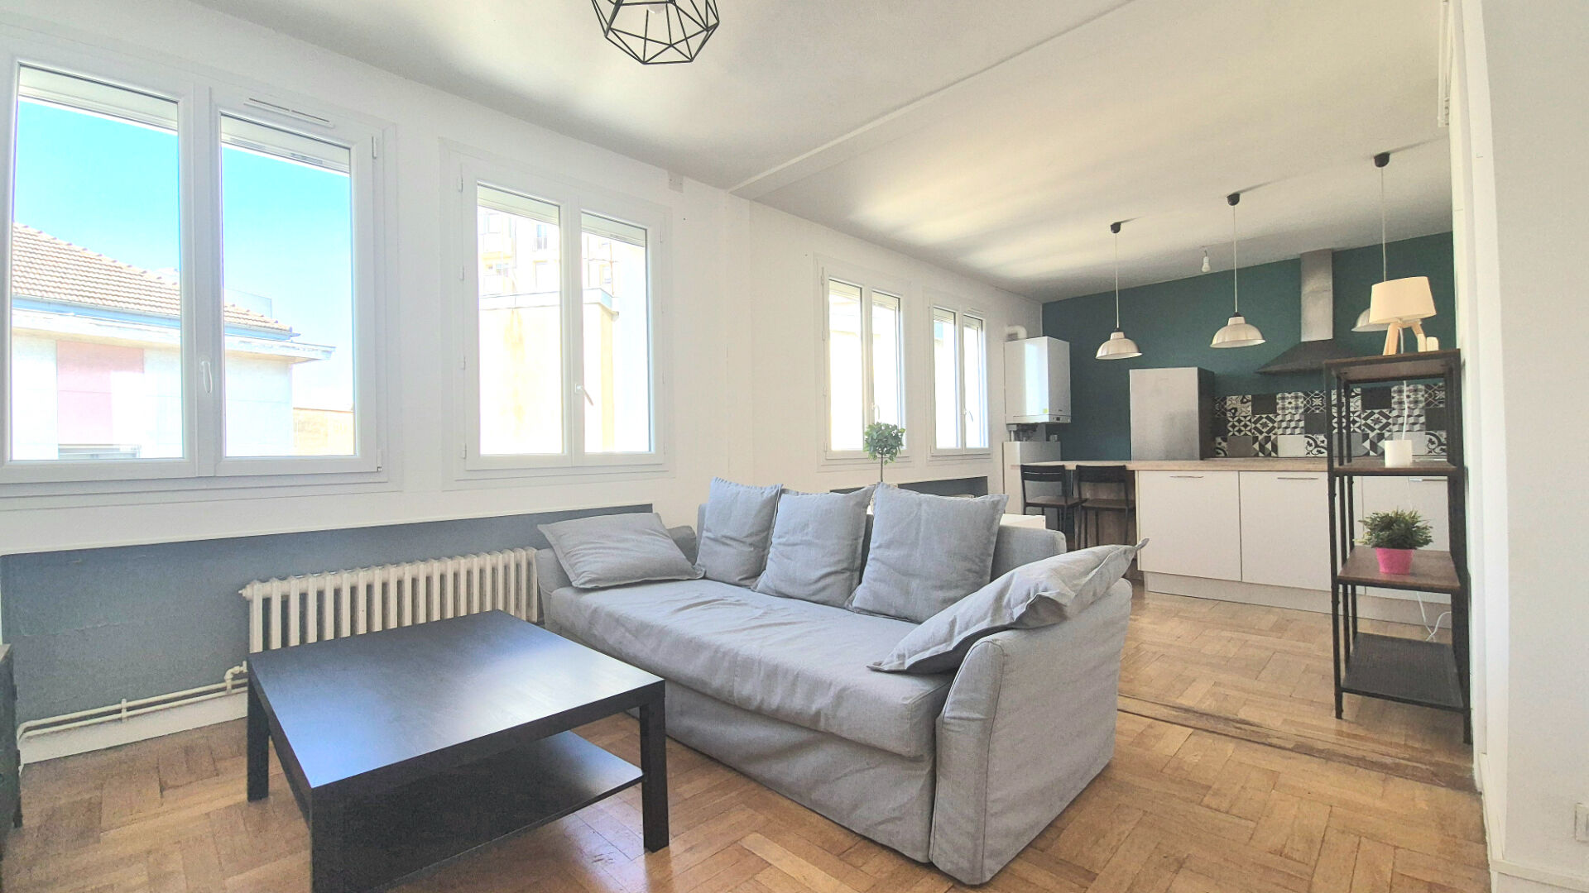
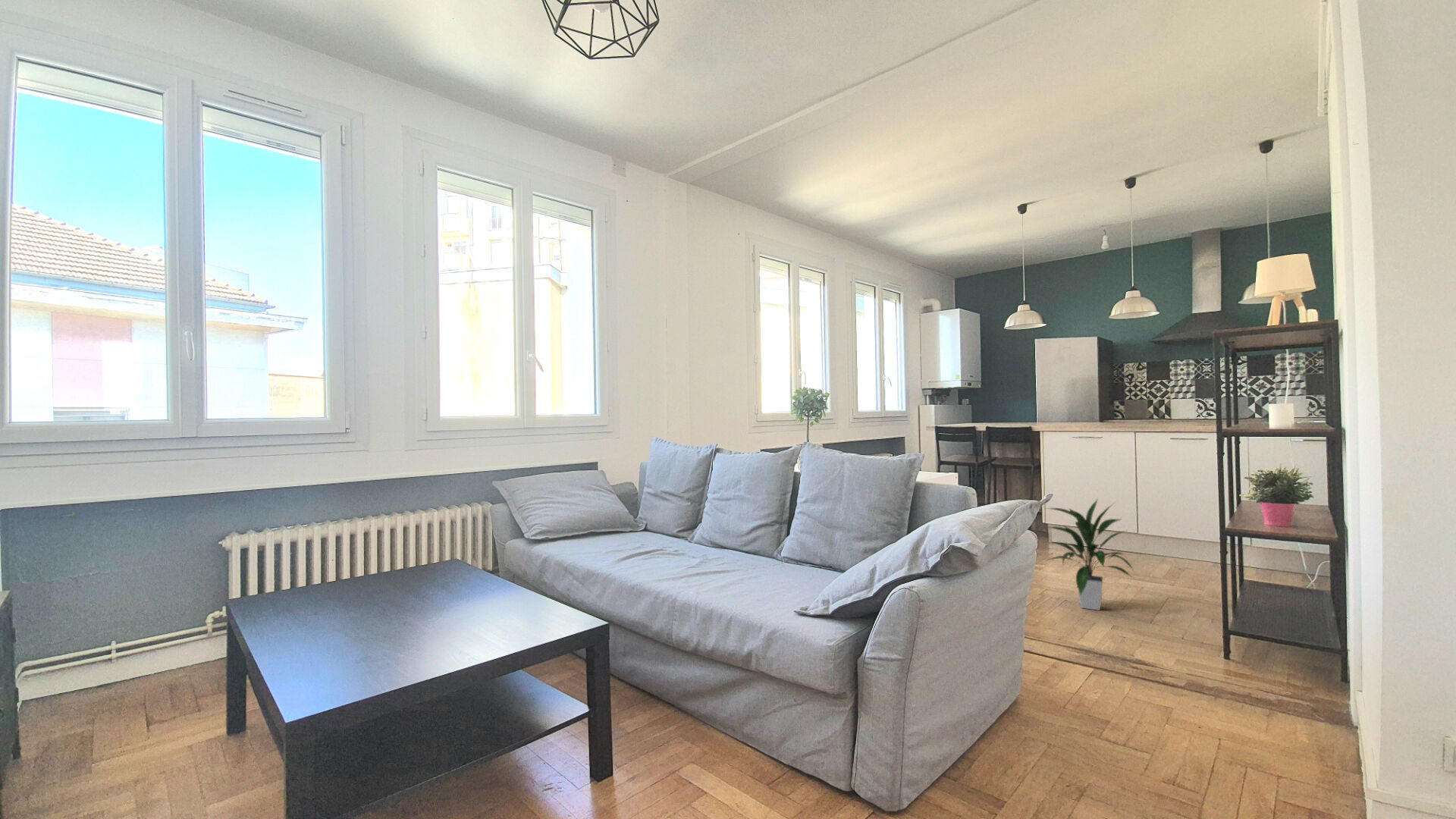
+ indoor plant (1087, 552)
